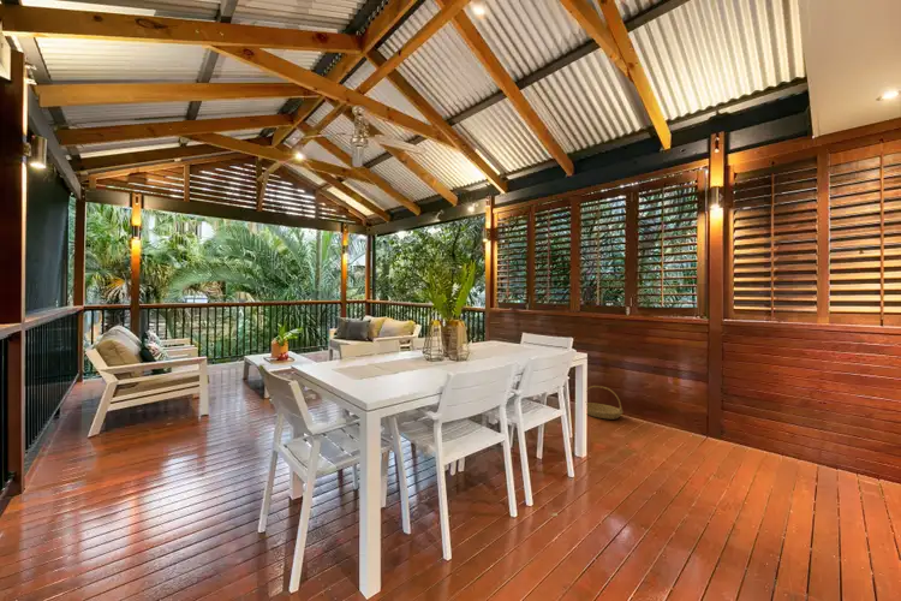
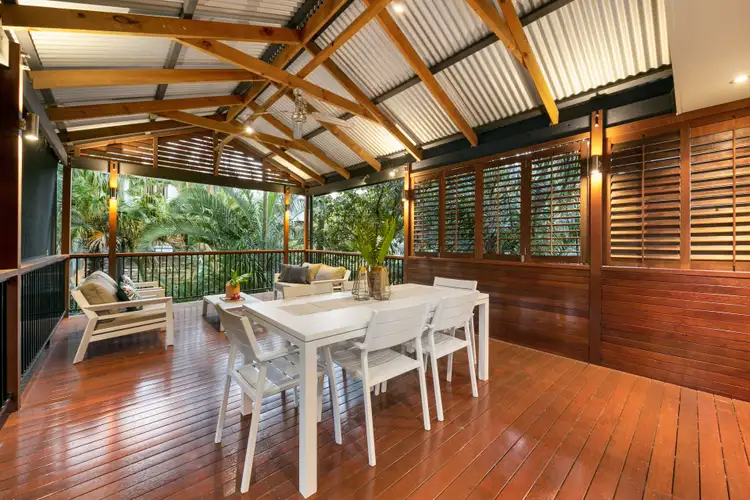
- basket (601, 404)
